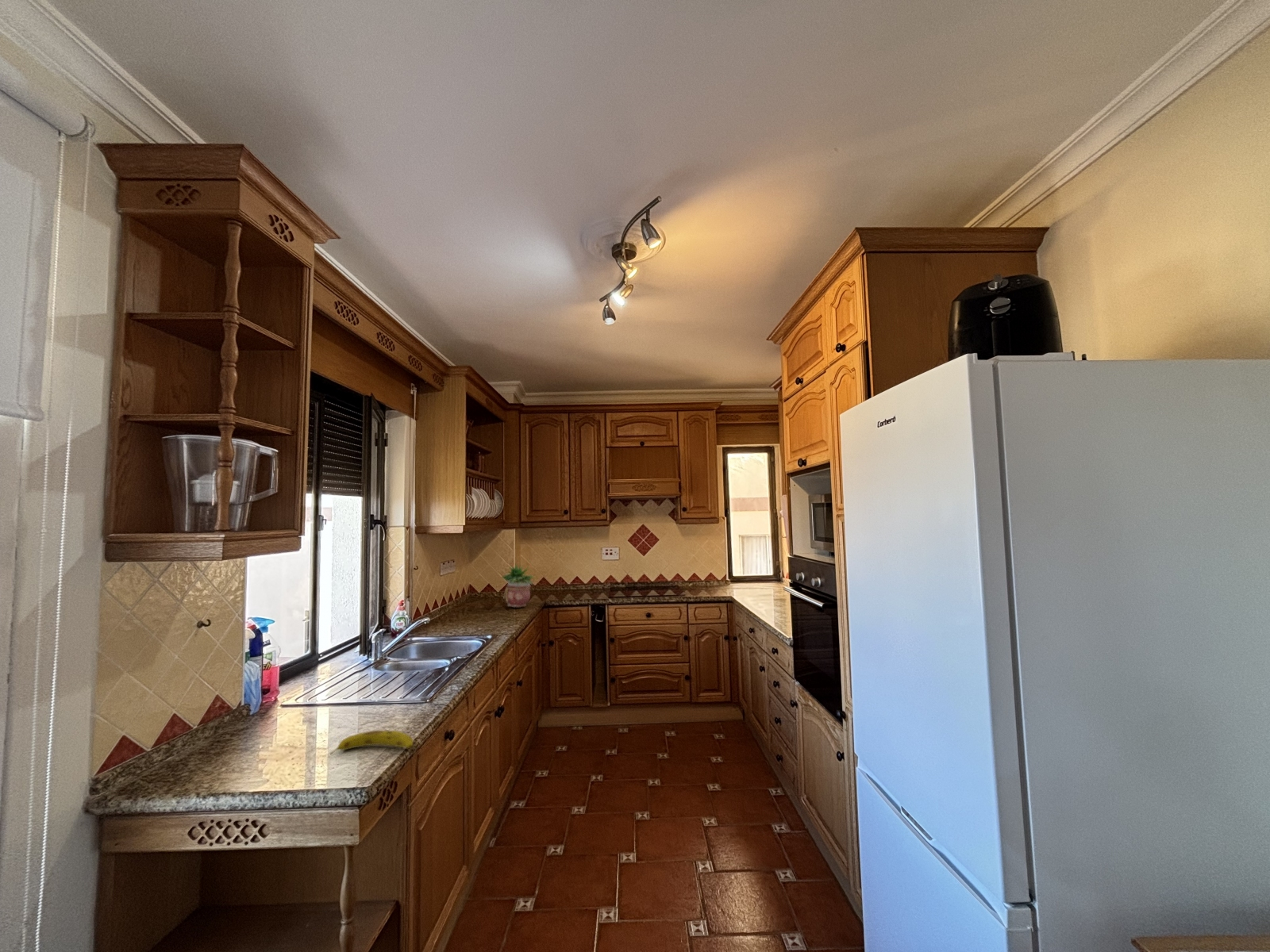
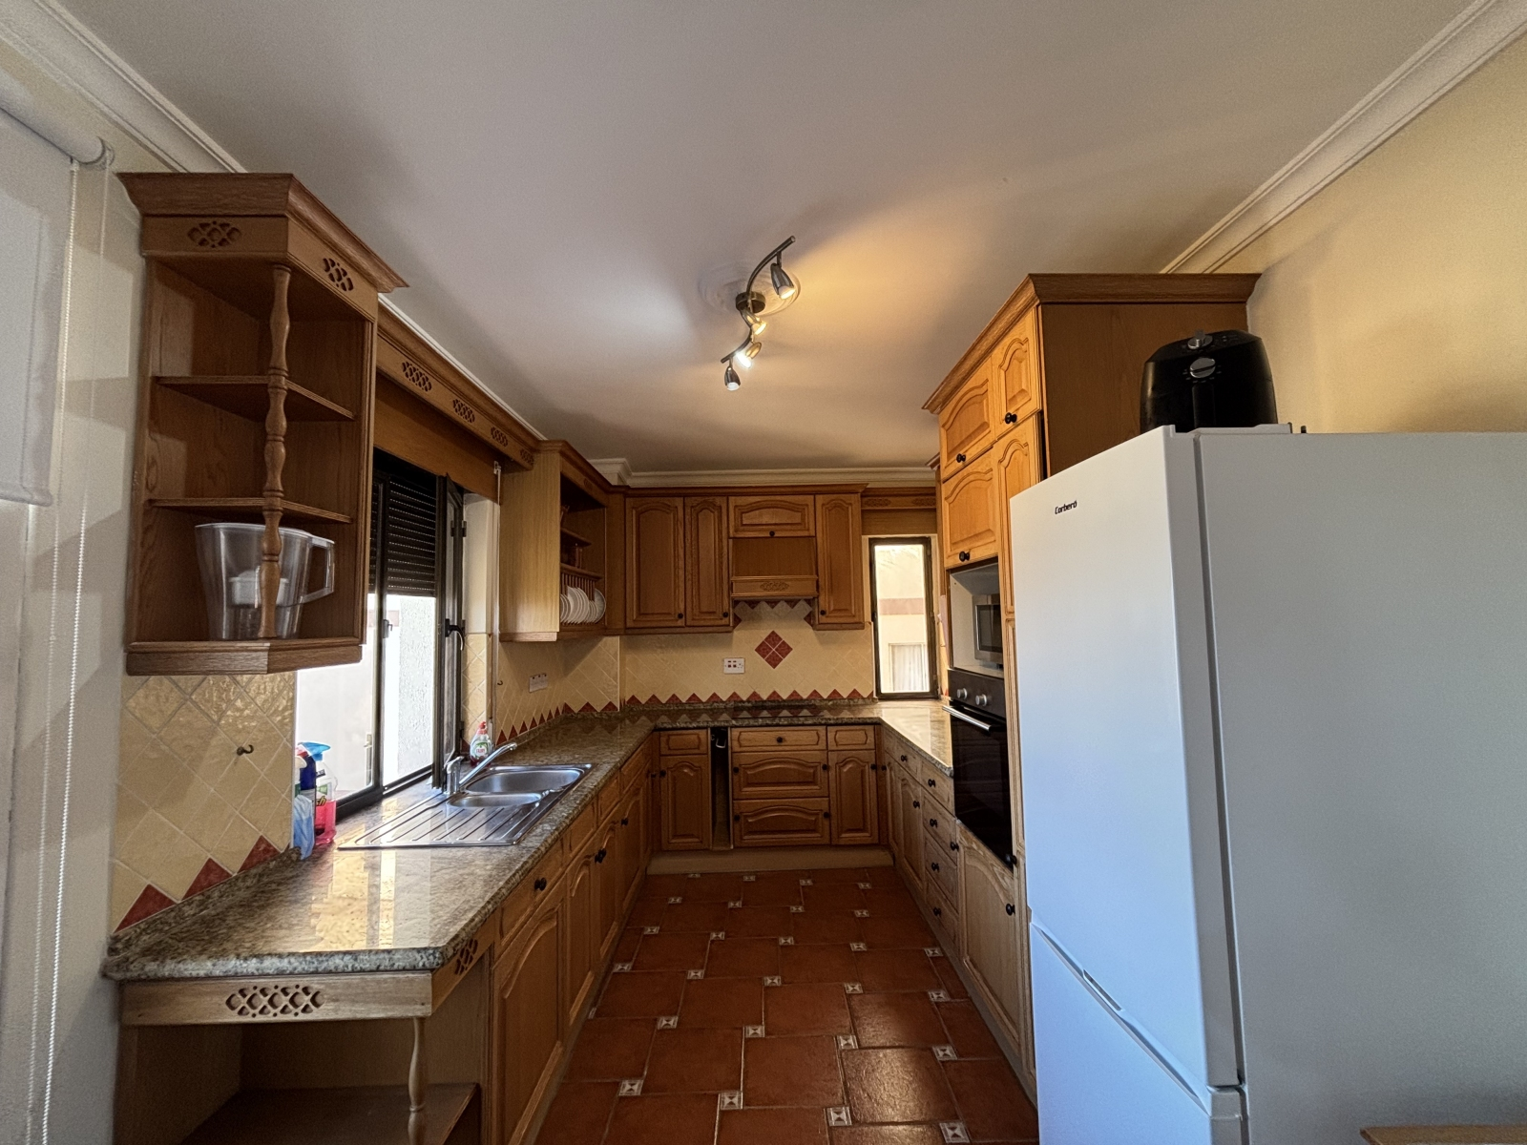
- fruit (377, 743)
- potted plant (519, 585)
